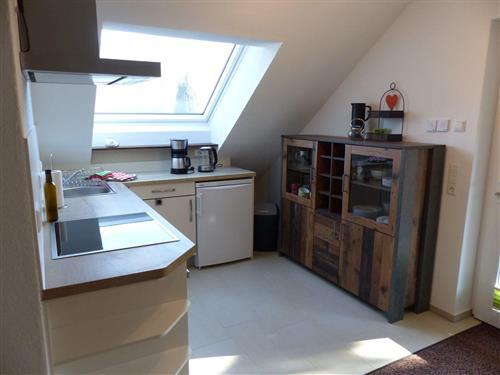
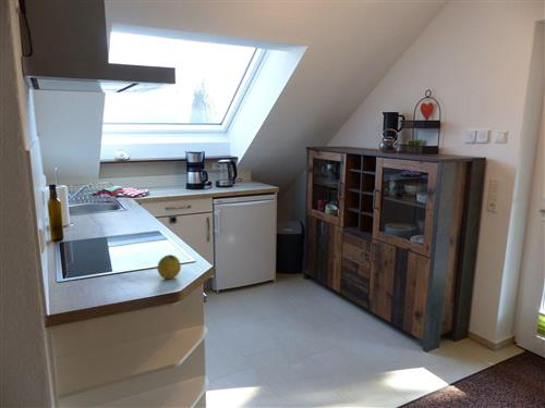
+ fruit (169, 267)
